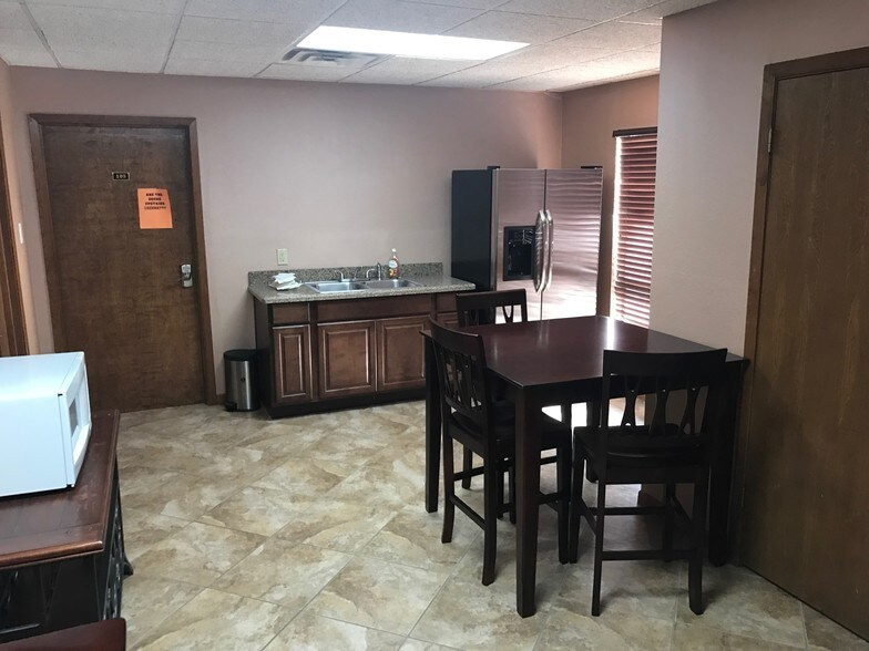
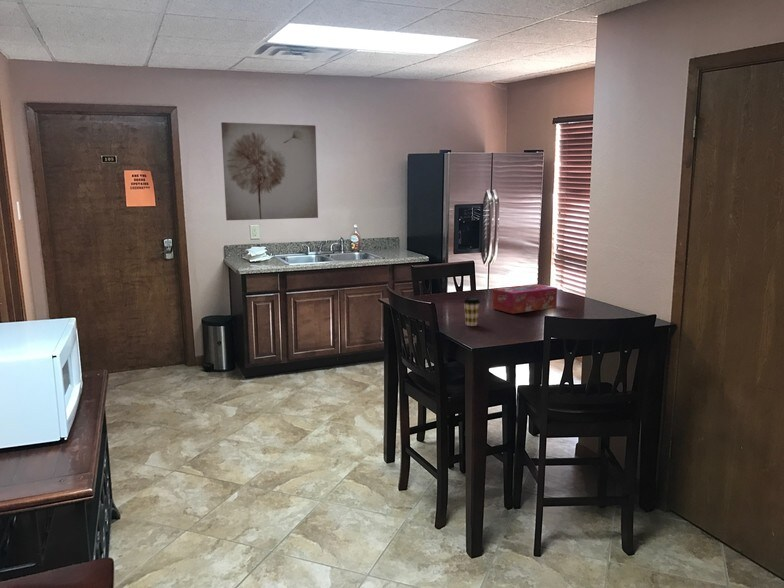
+ tissue box (524, 298)
+ wall art (271, 172)
+ coffee cup (471, 311)
